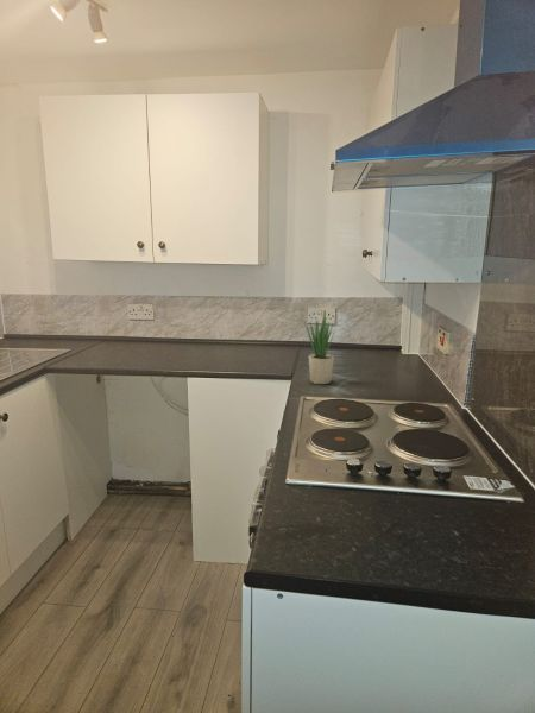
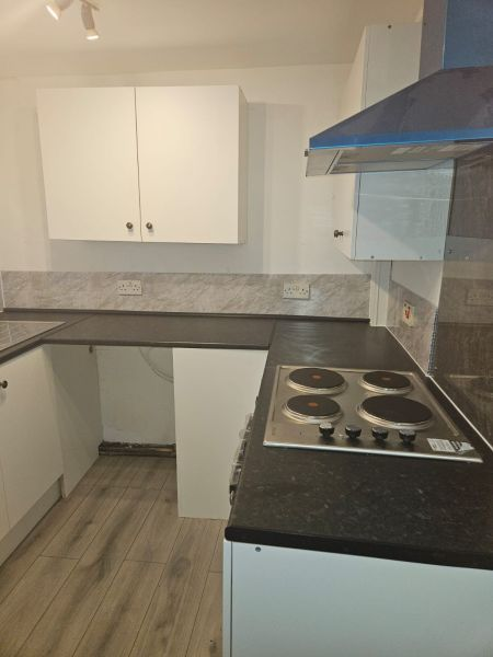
- potted plant (319, 346)
